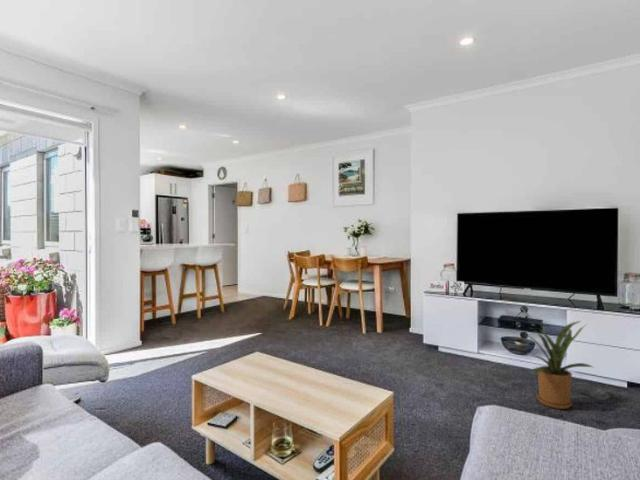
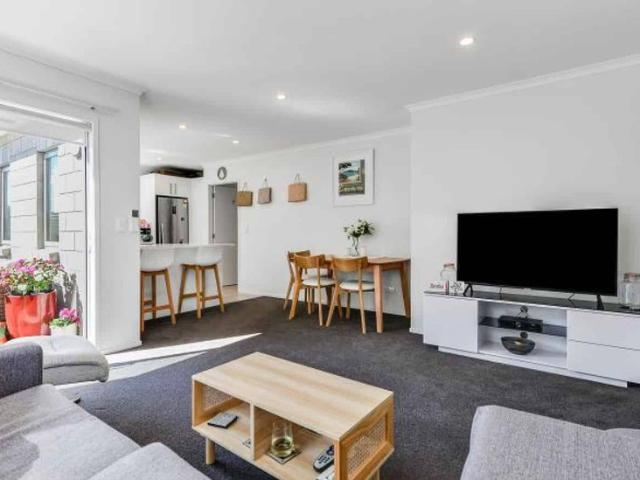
- house plant (551, 360)
